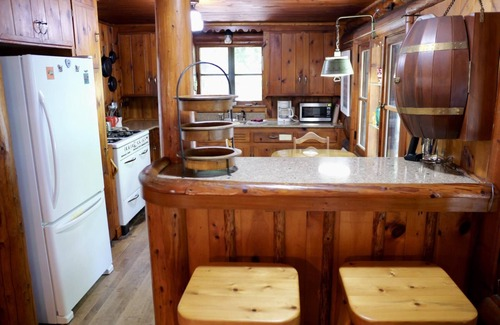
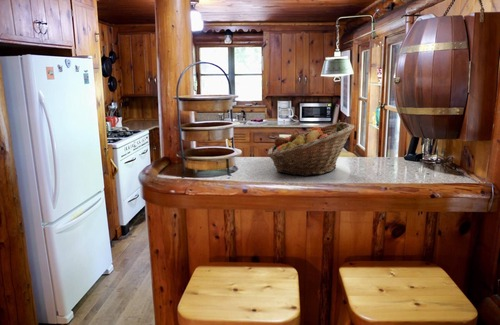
+ fruit basket (309, 146)
